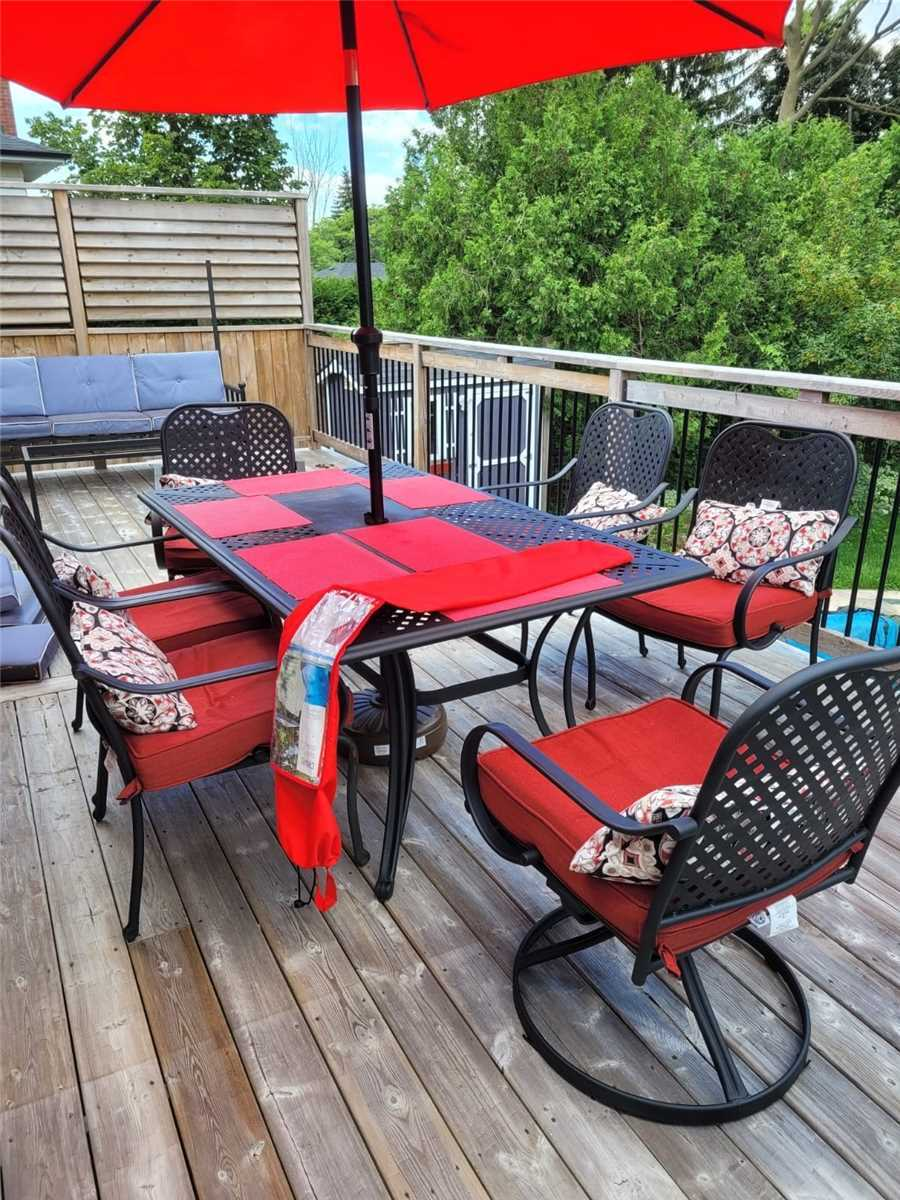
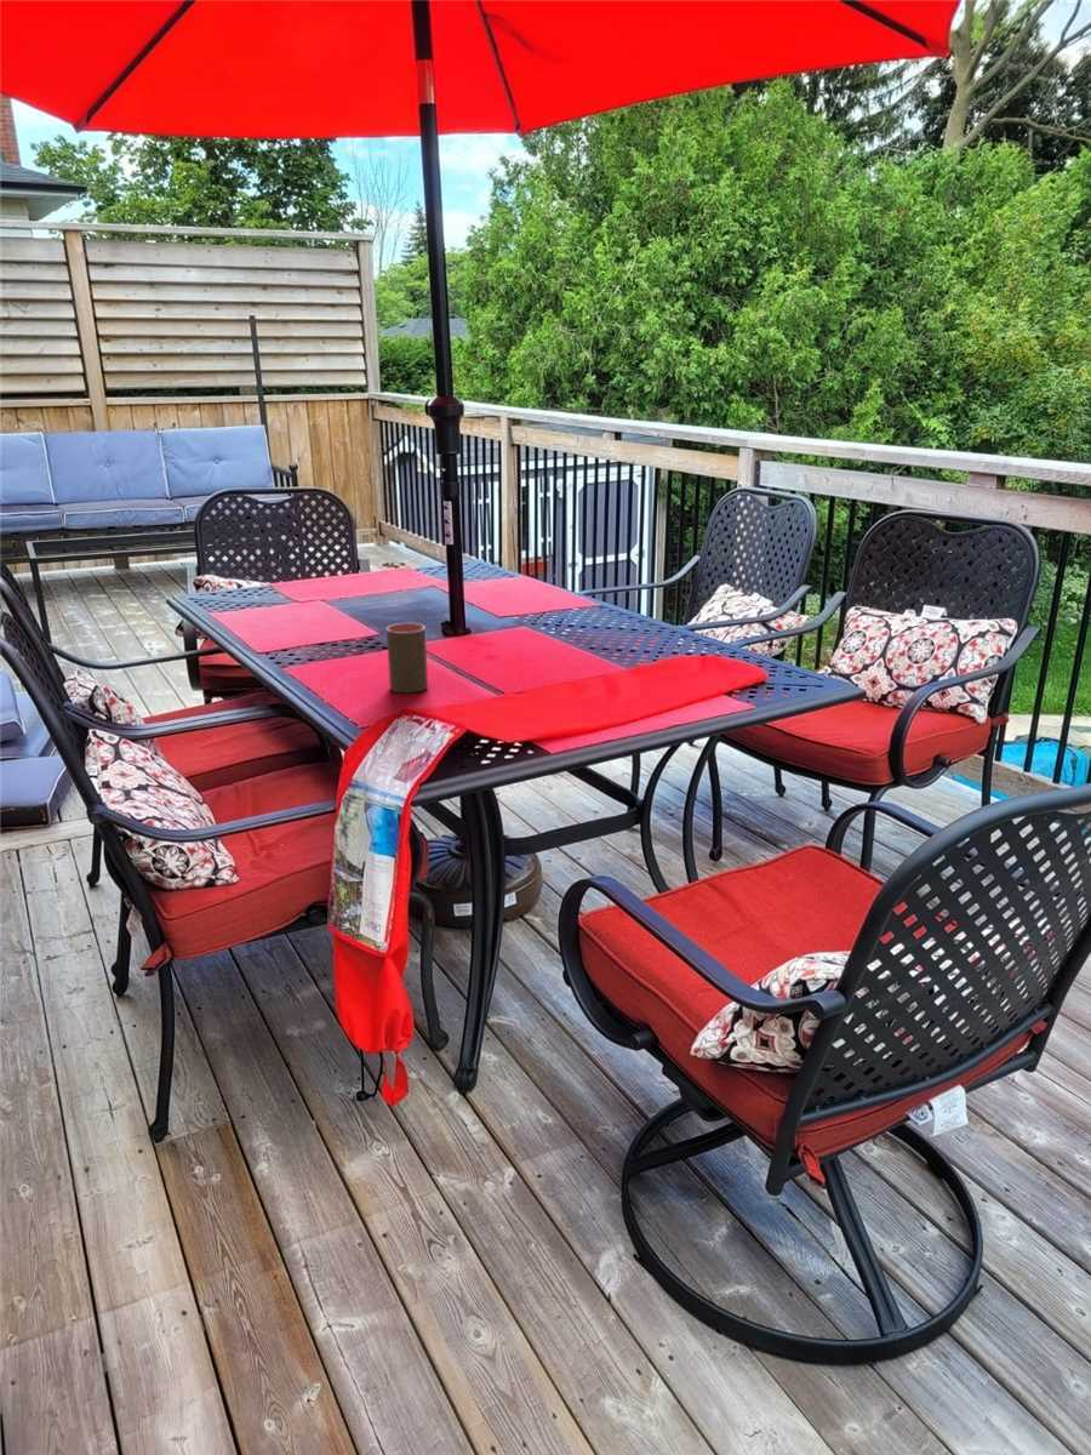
+ cup (407, 657)
